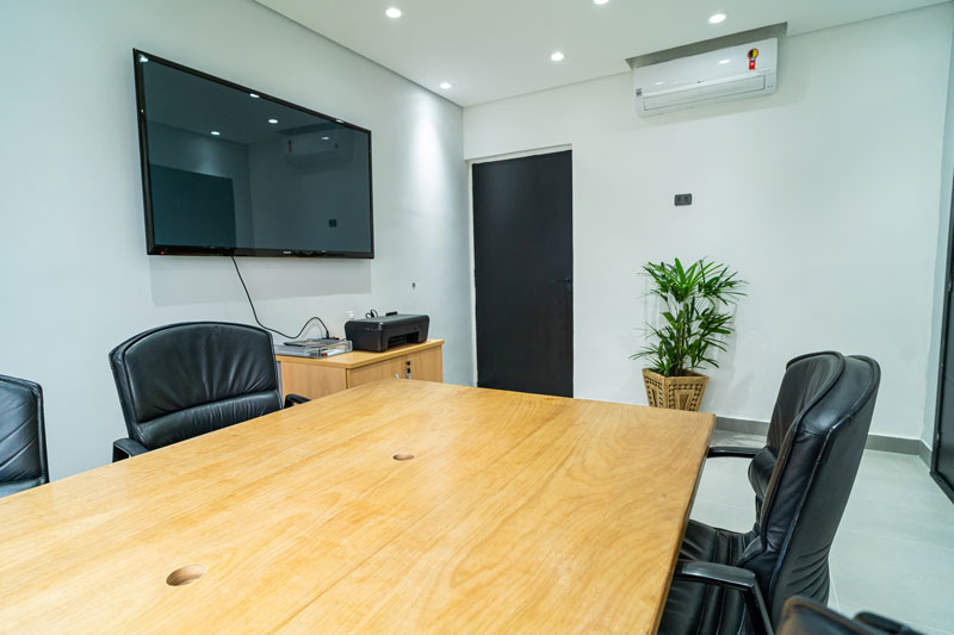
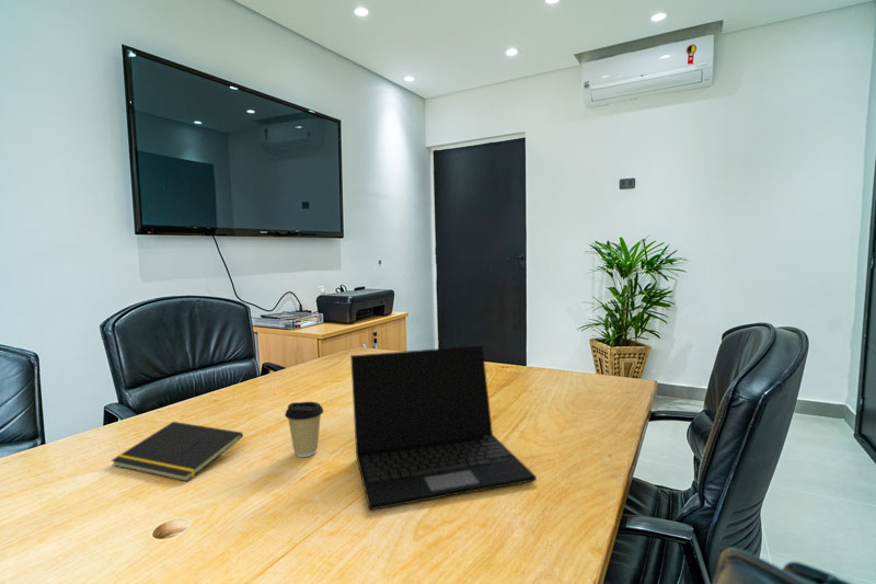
+ notepad (178, 448)
+ coffee cup (304, 428)
+ laptop (435, 413)
